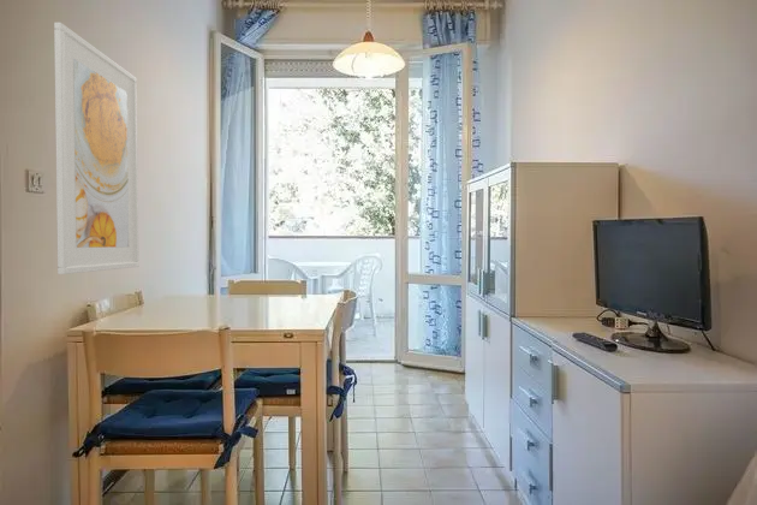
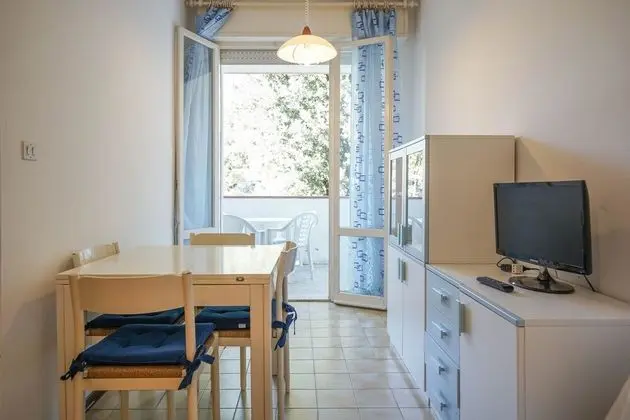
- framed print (102, 161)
